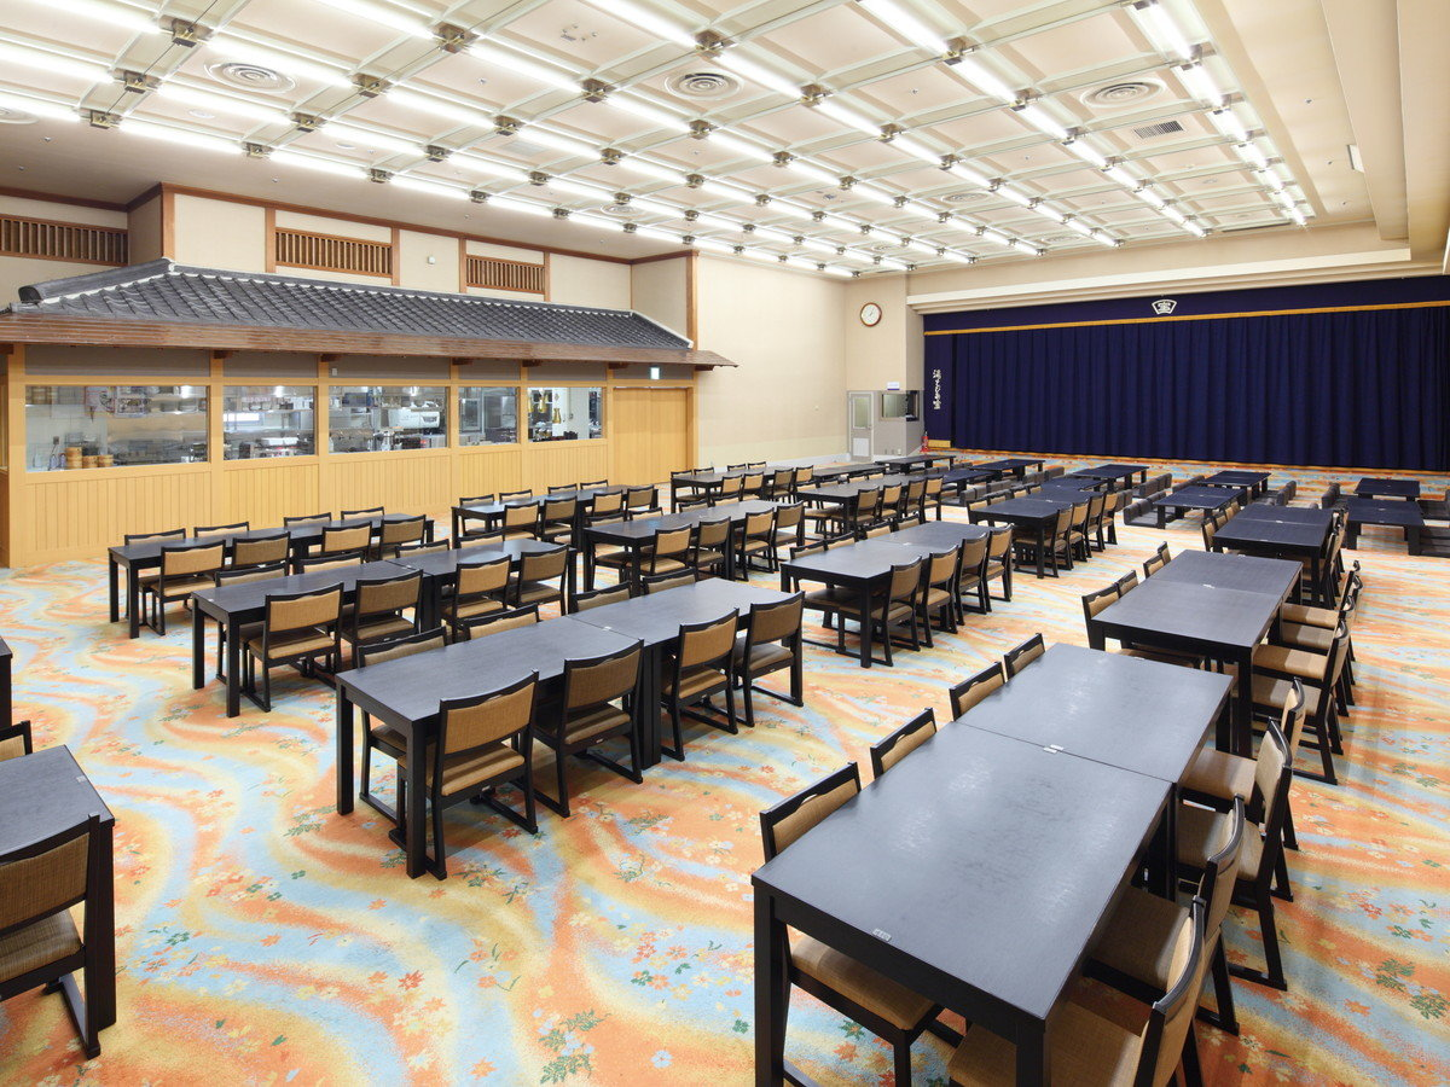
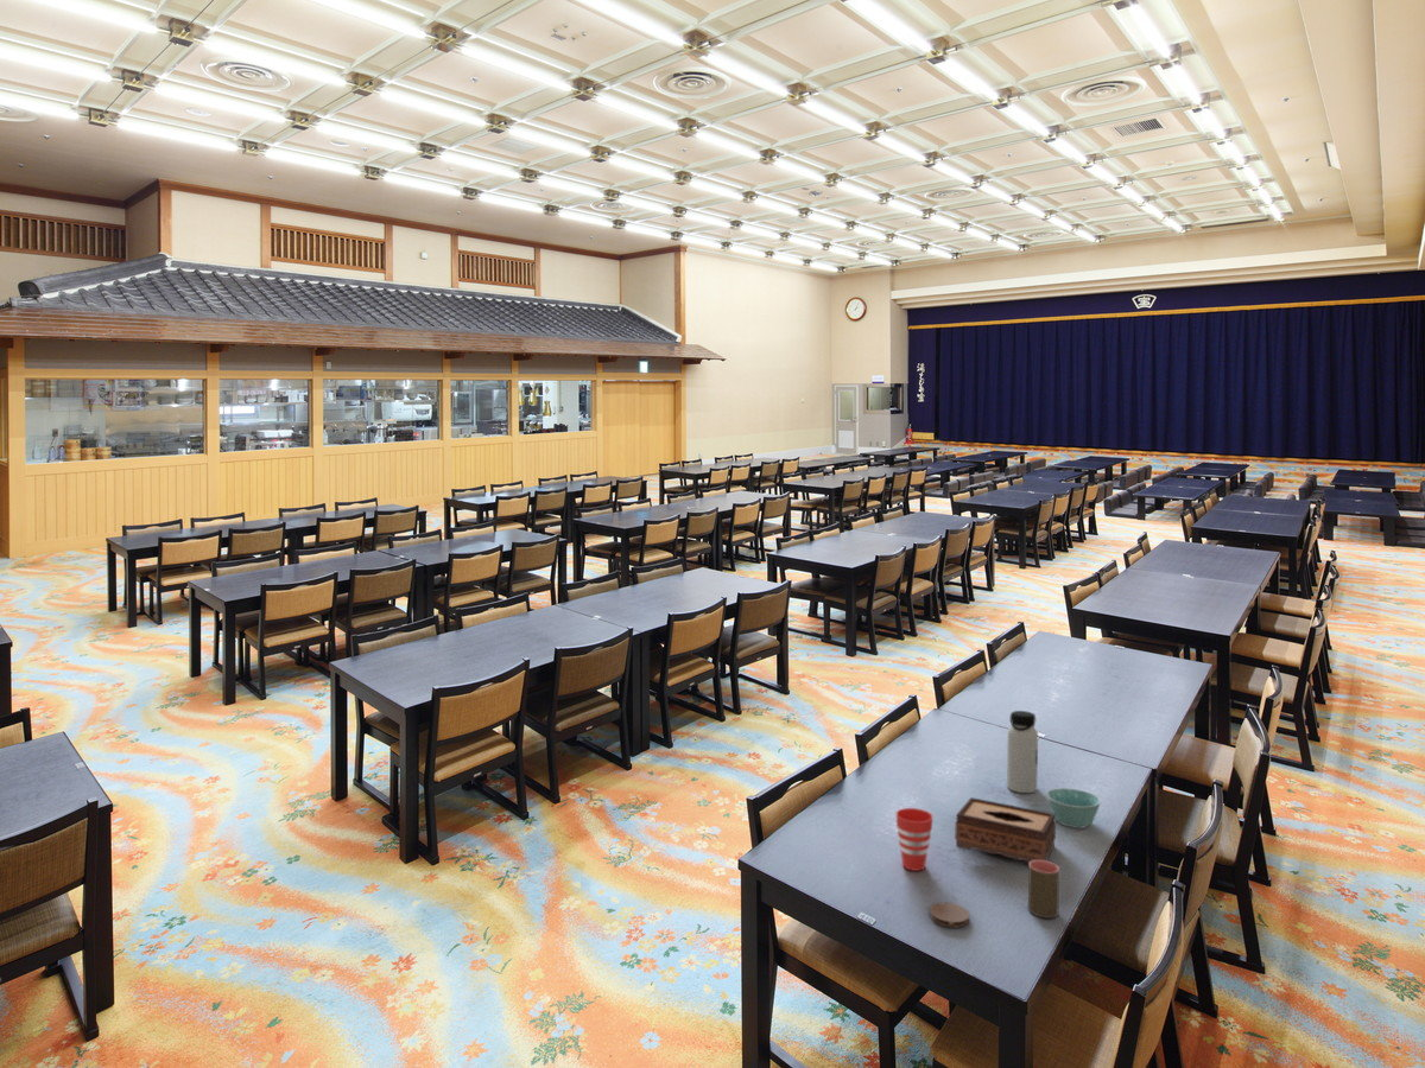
+ tissue box (1005, 829)
+ cup (913, 840)
+ coaster (949, 914)
+ bowl (1072, 809)
+ water bottle (1022, 750)
+ cup (1043, 888)
